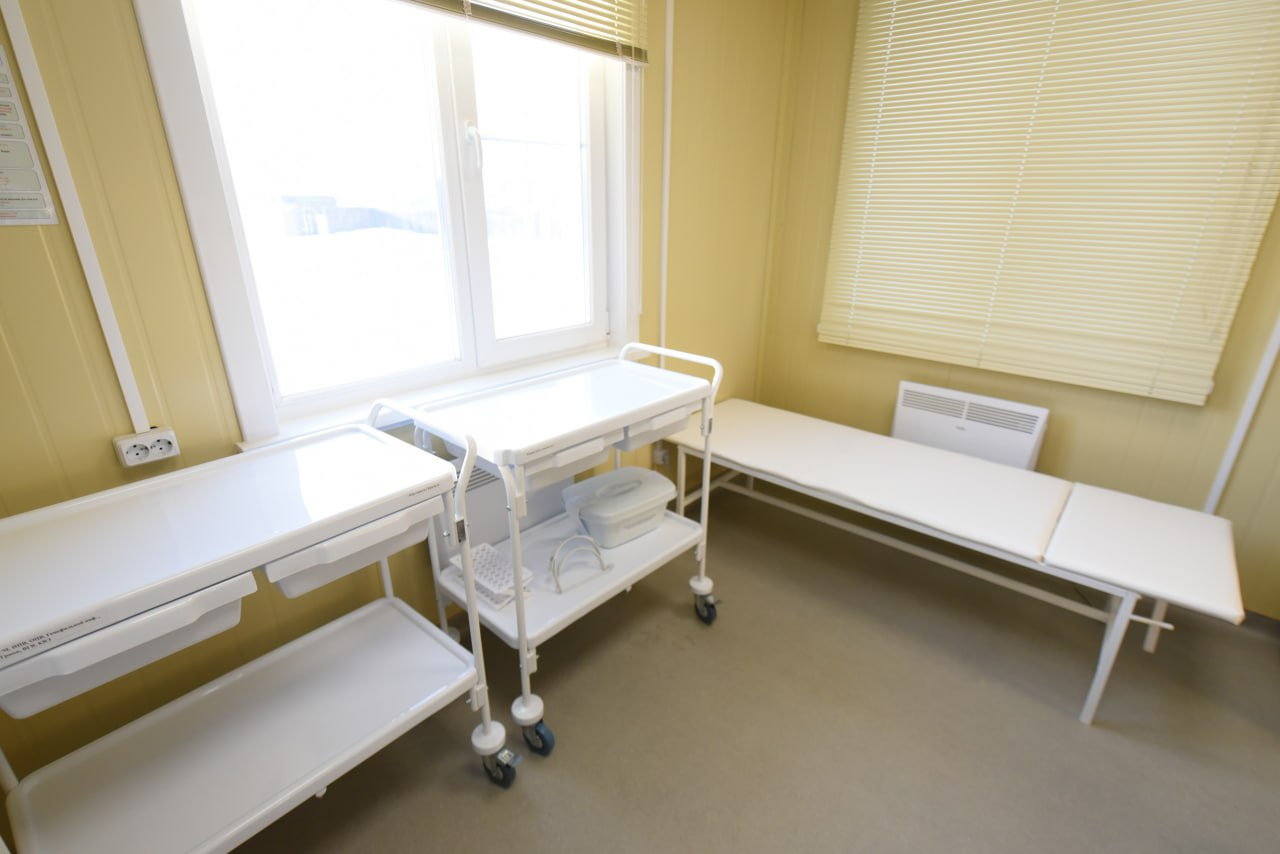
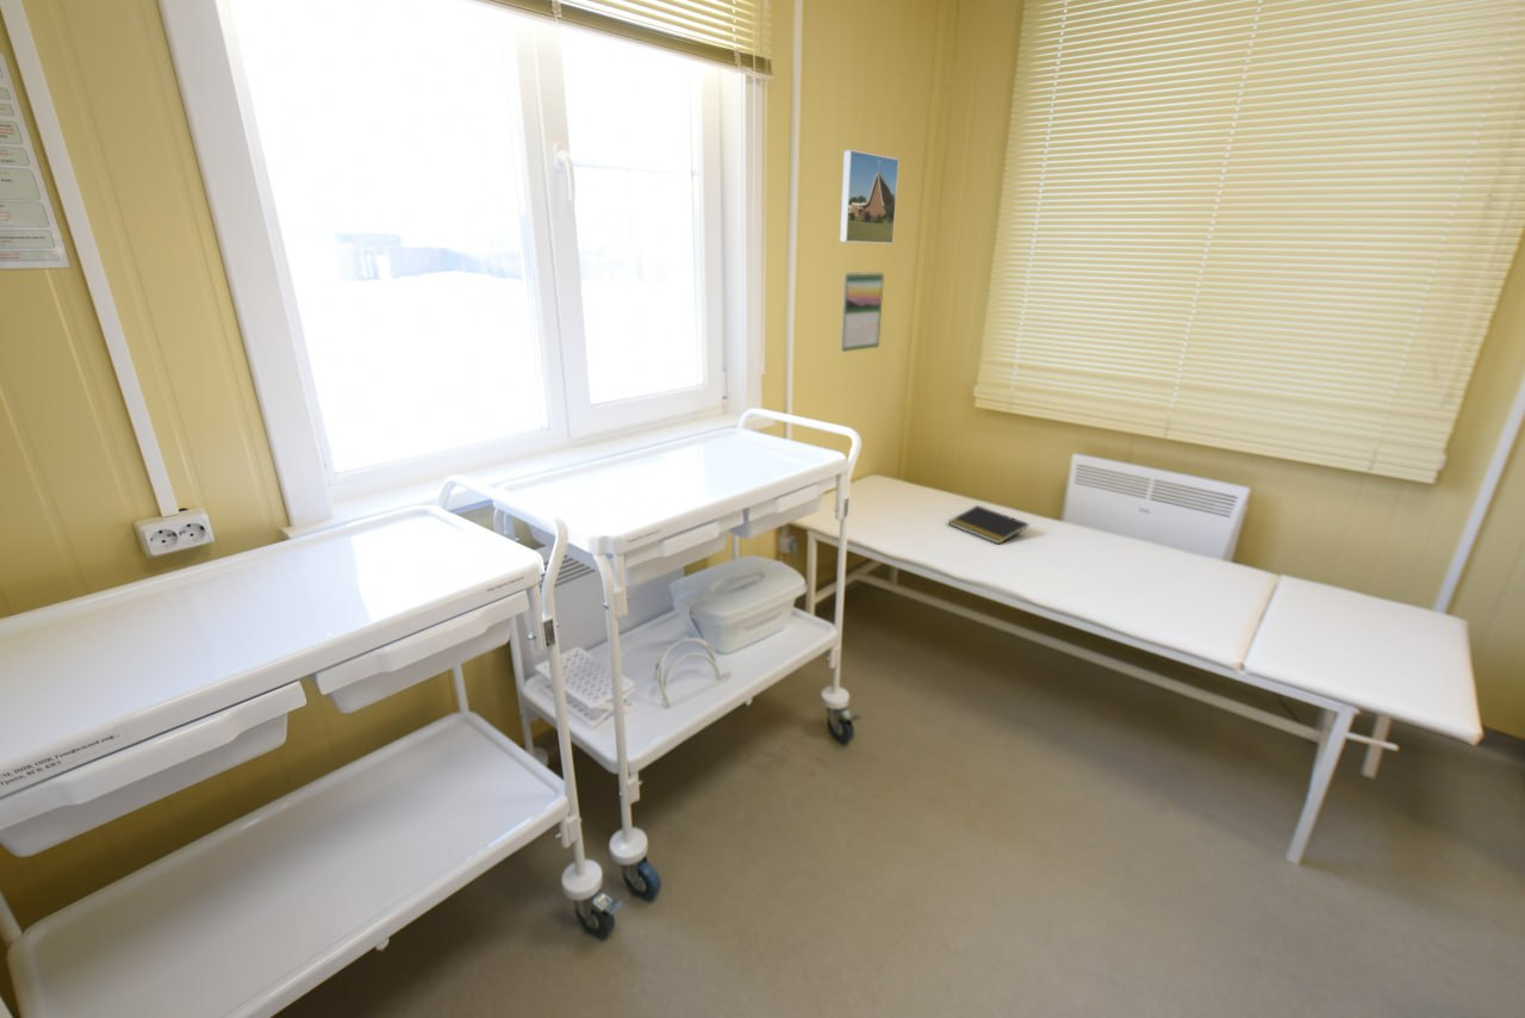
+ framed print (870, 199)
+ notepad (986, 523)
+ calendar (861, 310)
